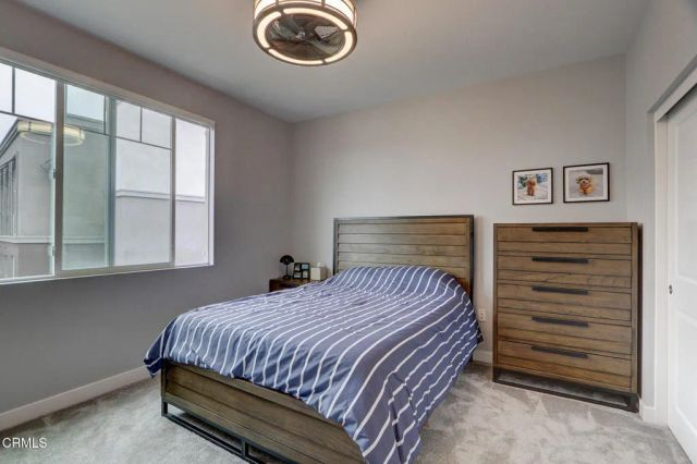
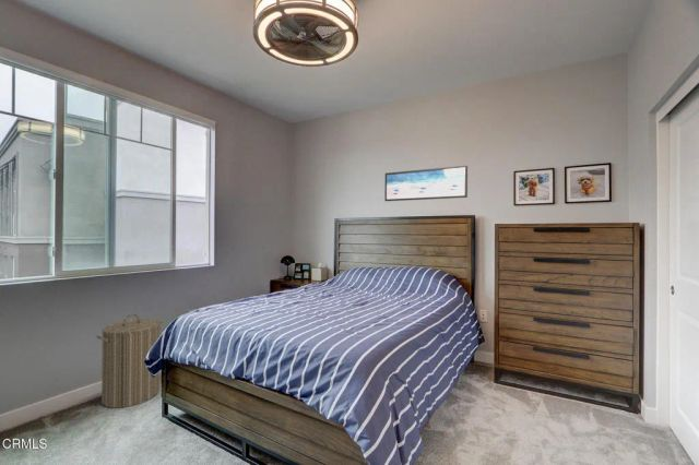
+ laundry hamper (131, 355)
+ wall art (423, 184)
